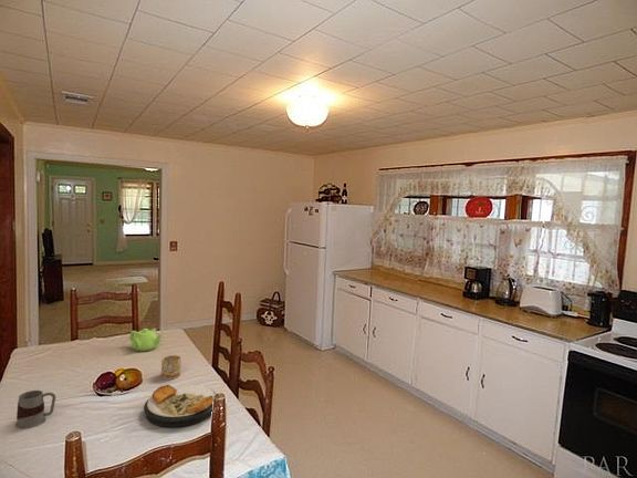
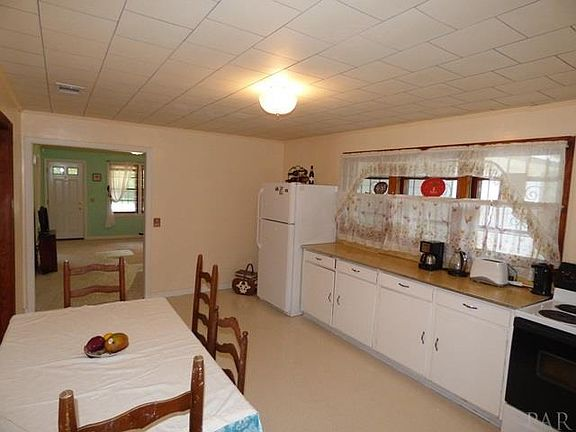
- mug (170, 365)
- mug (35, 407)
- plate (181, 401)
- teapot (145, 337)
